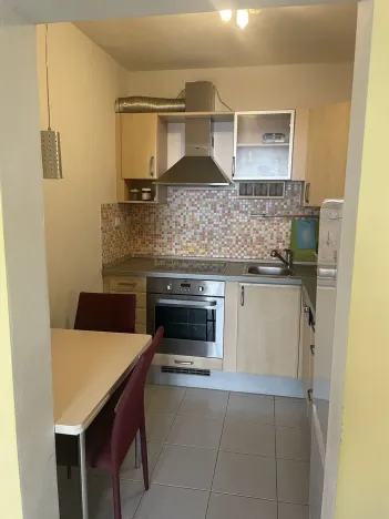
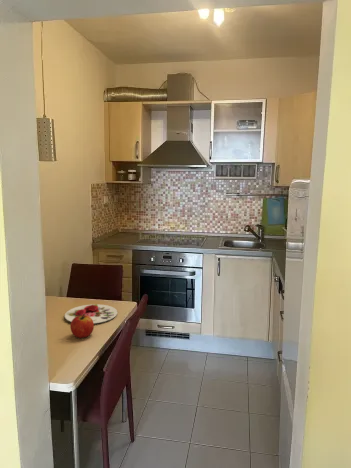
+ apple (82, 325)
+ plate (91, 313)
